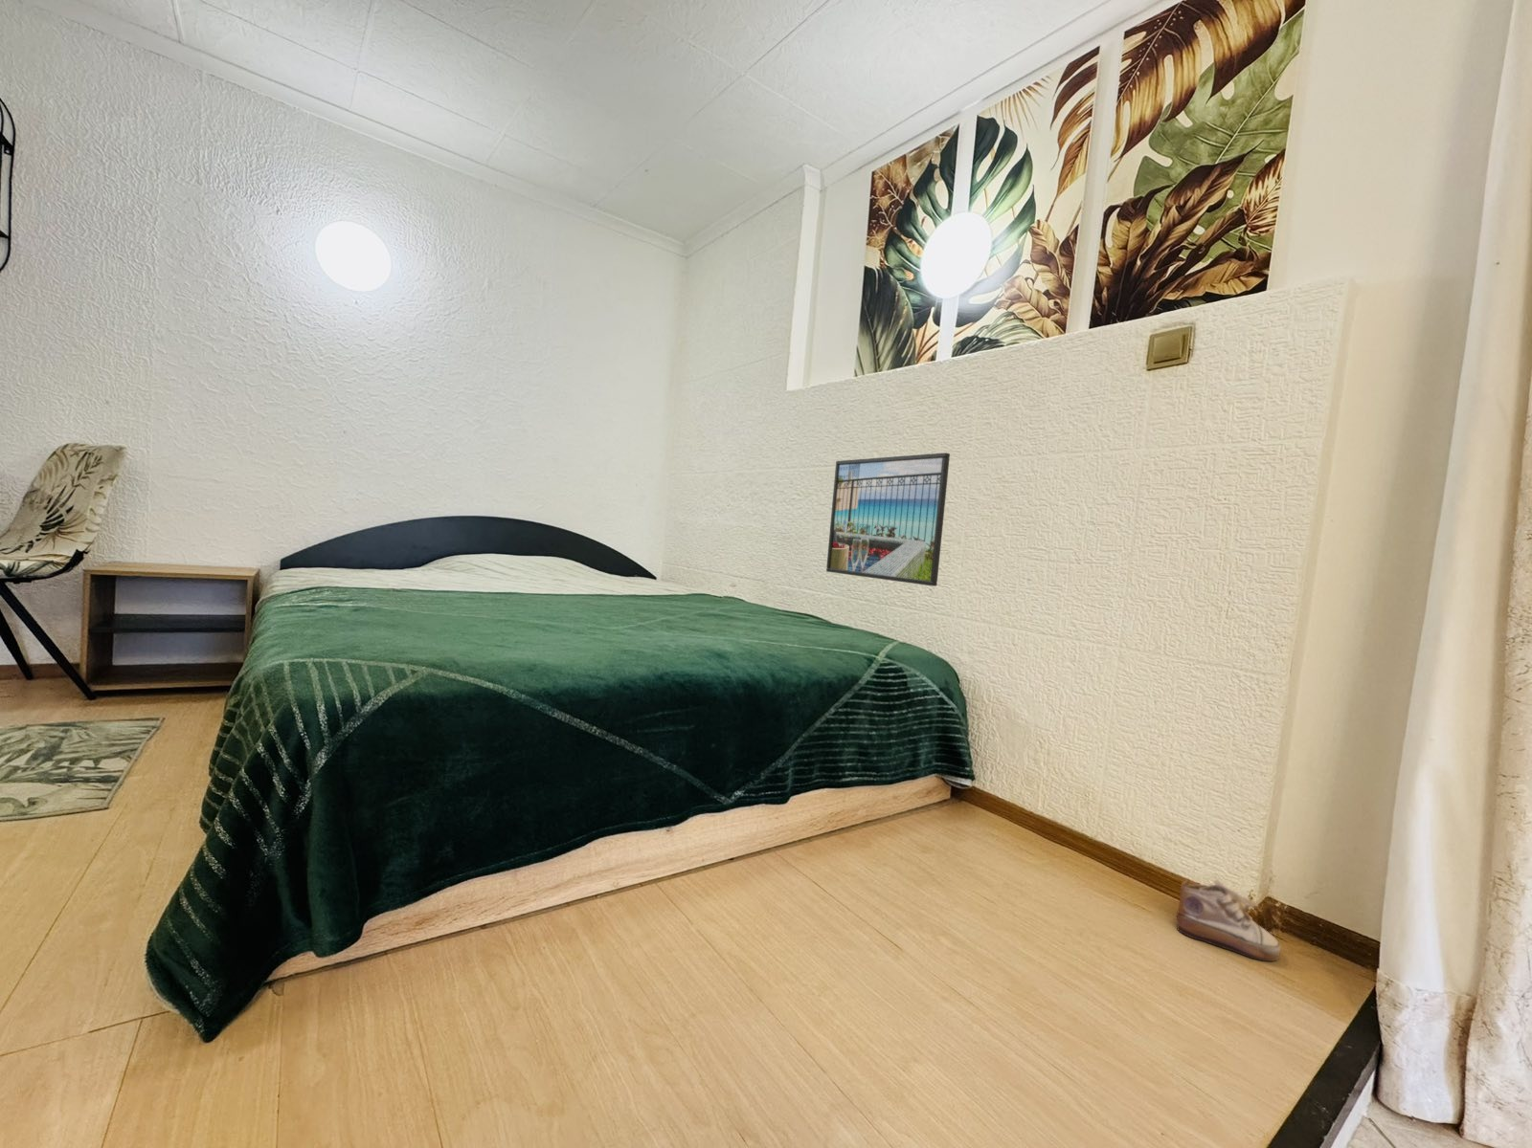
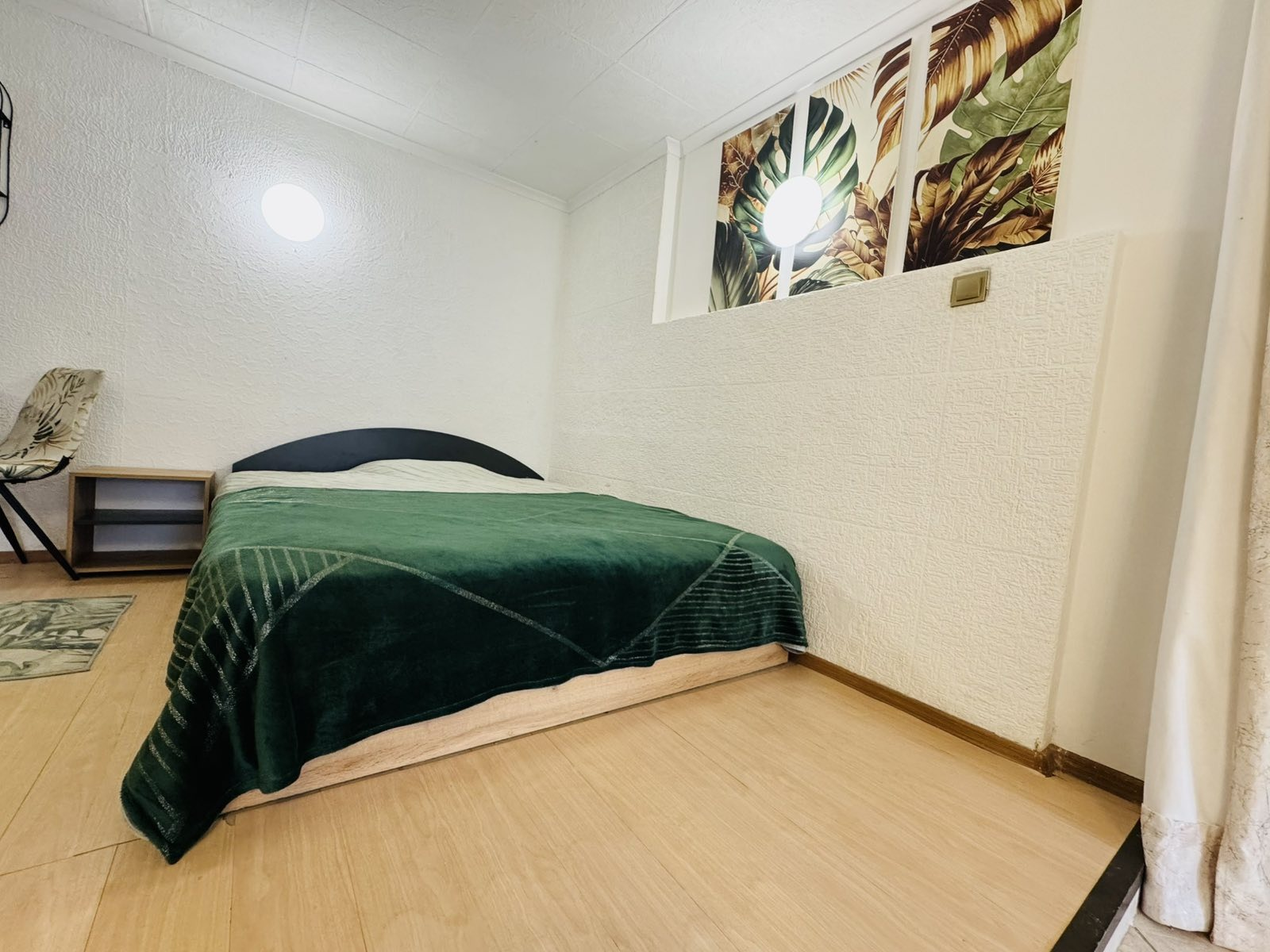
- shoe (1228, 914)
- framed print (882, 517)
